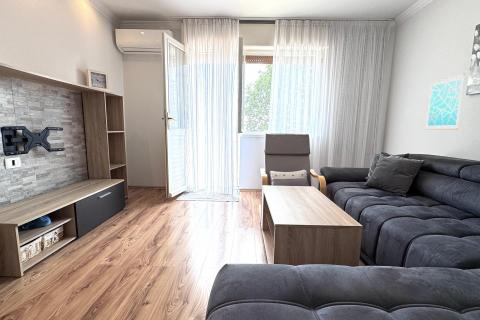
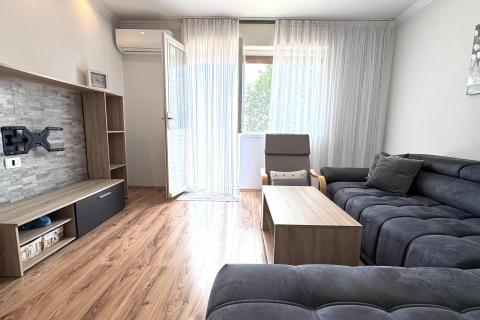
- wall art (443, 104)
